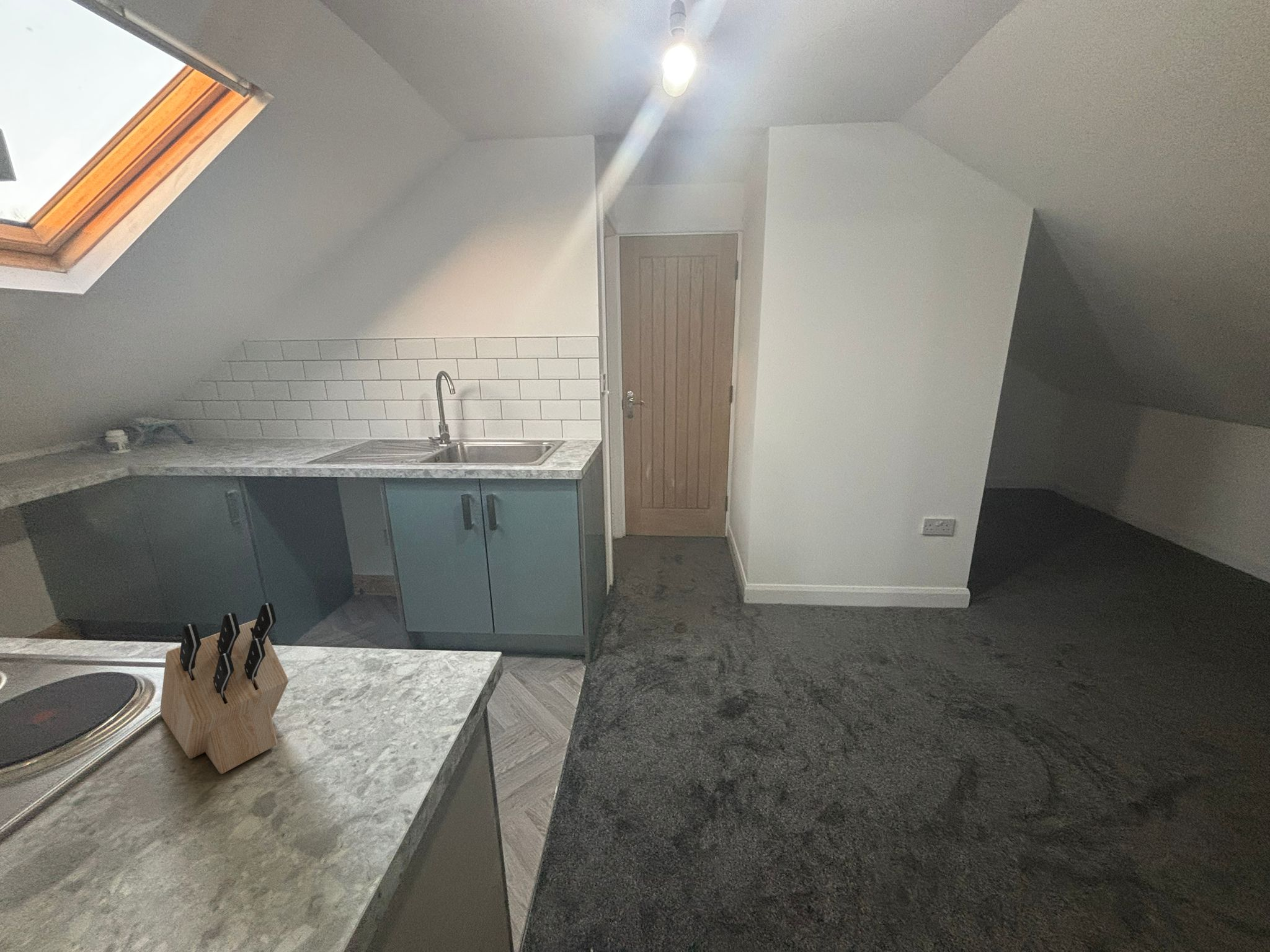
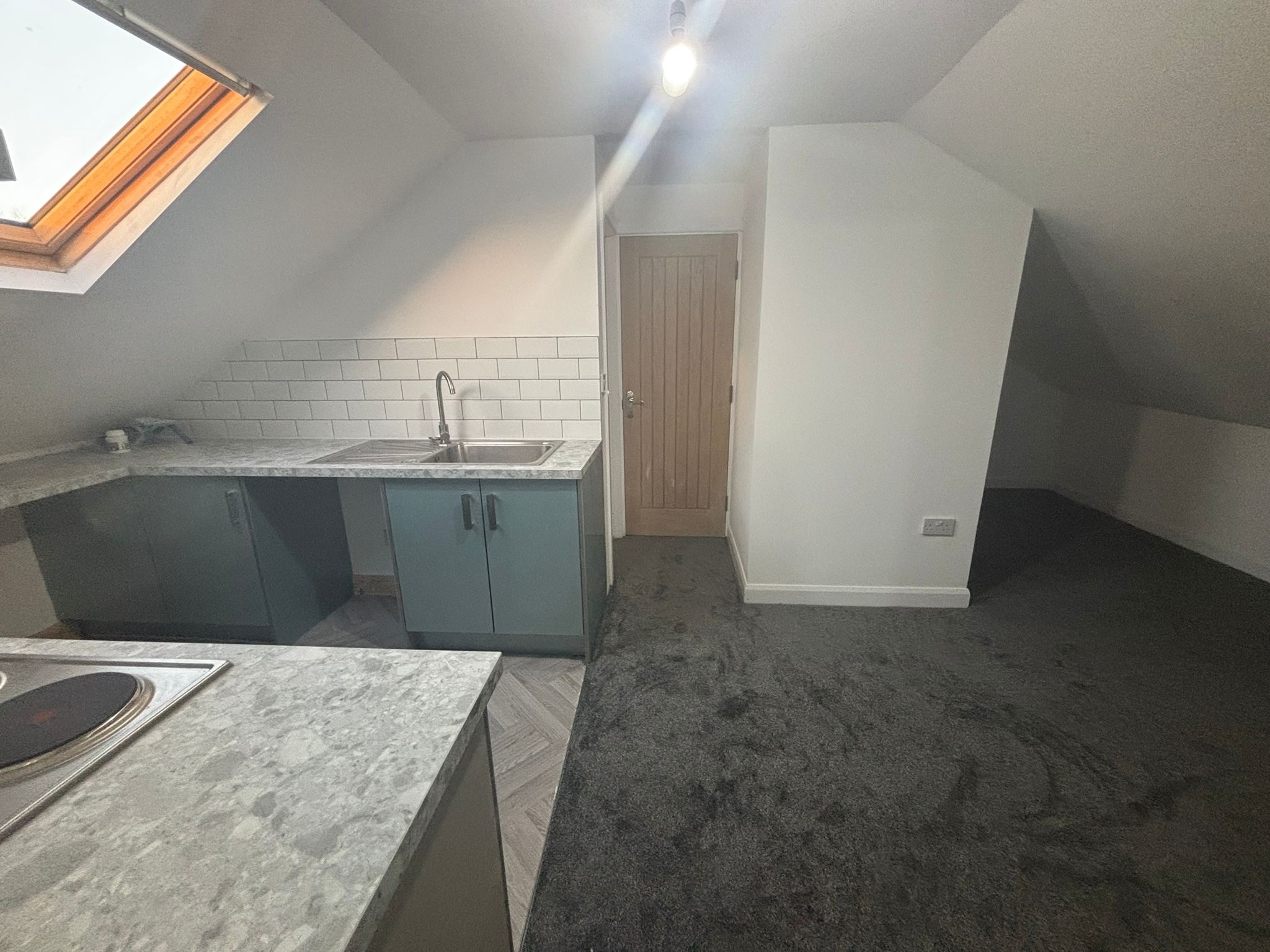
- knife block (216, 665)
